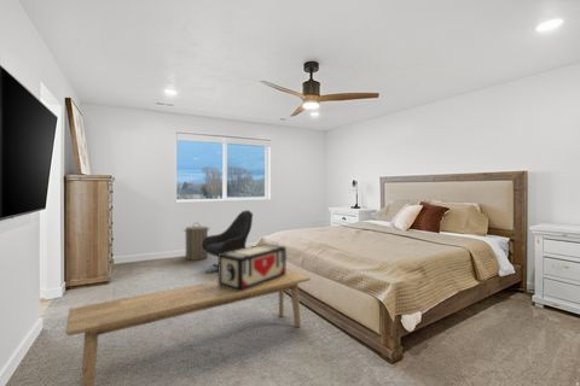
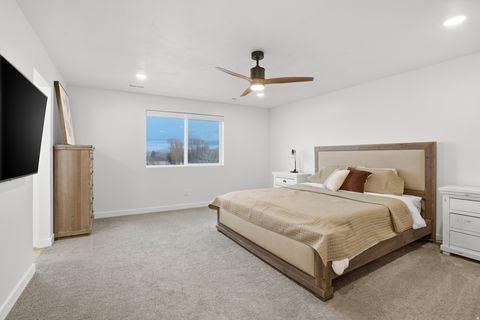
- armchair (226, 239)
- decorative box (254, 264)
- laundry hamper (196, 240)
- bench (205, 309)
